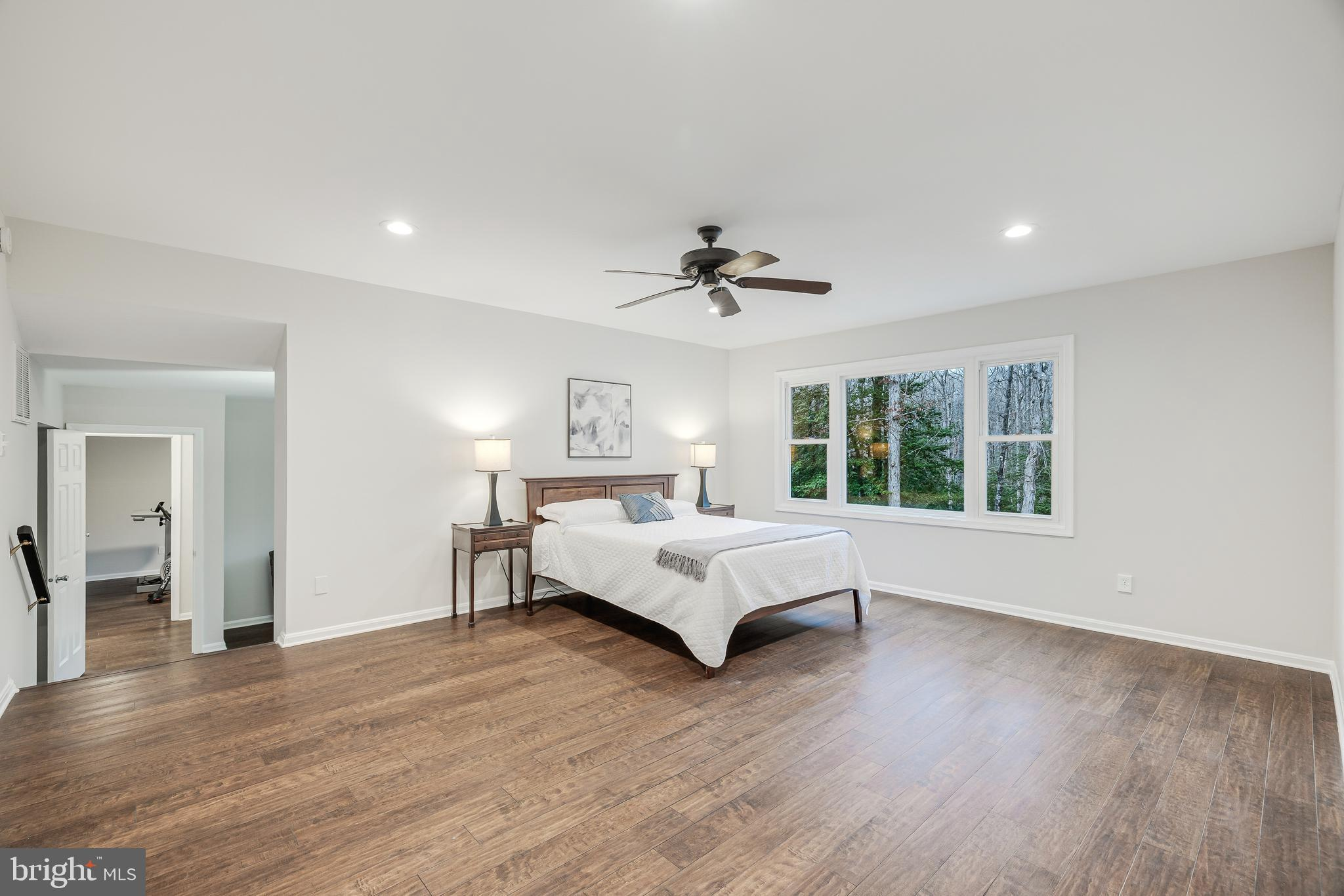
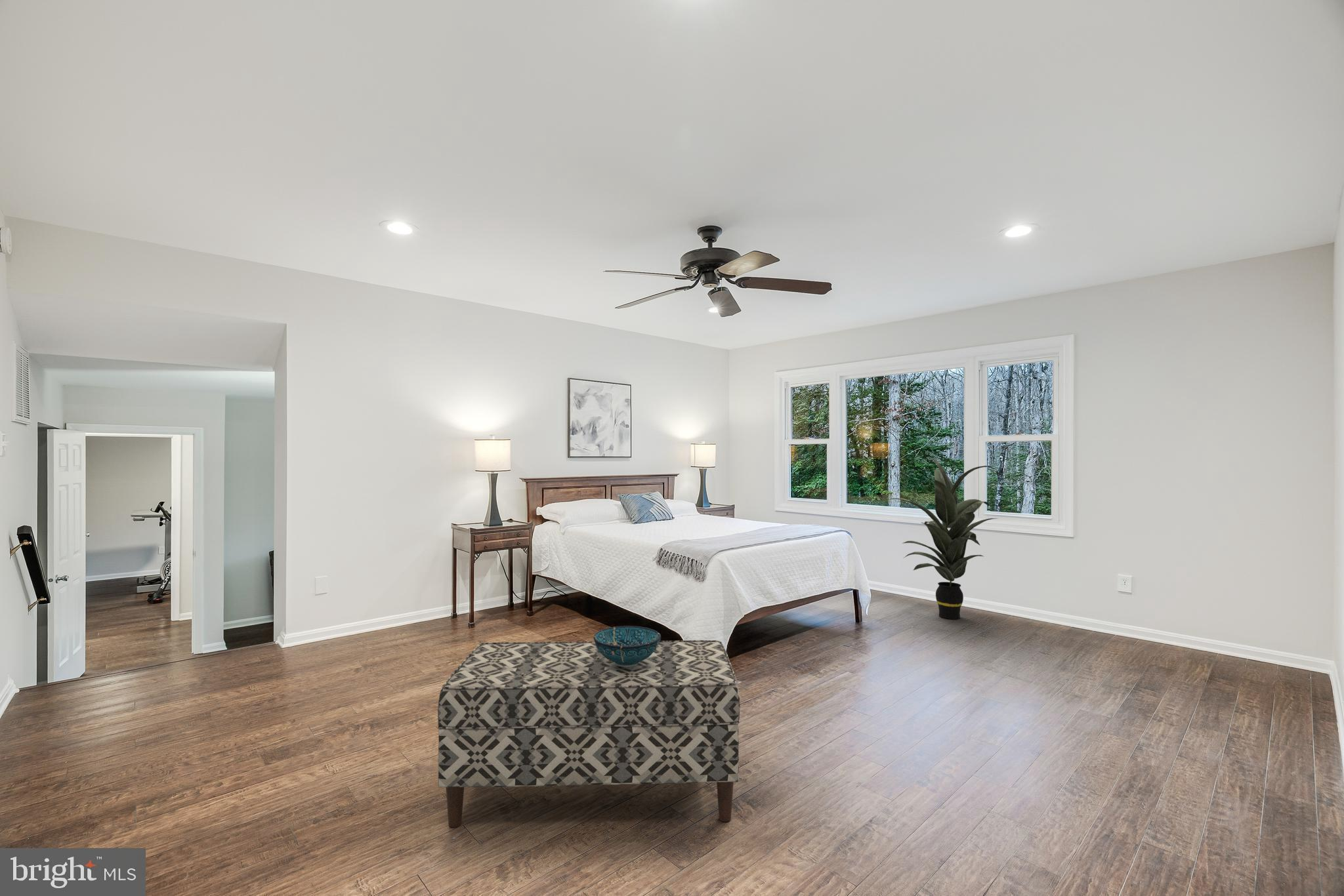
+ indoor plant (945, 535)
+ bench (596, 725)
+ decorative bowl (627, 649)
